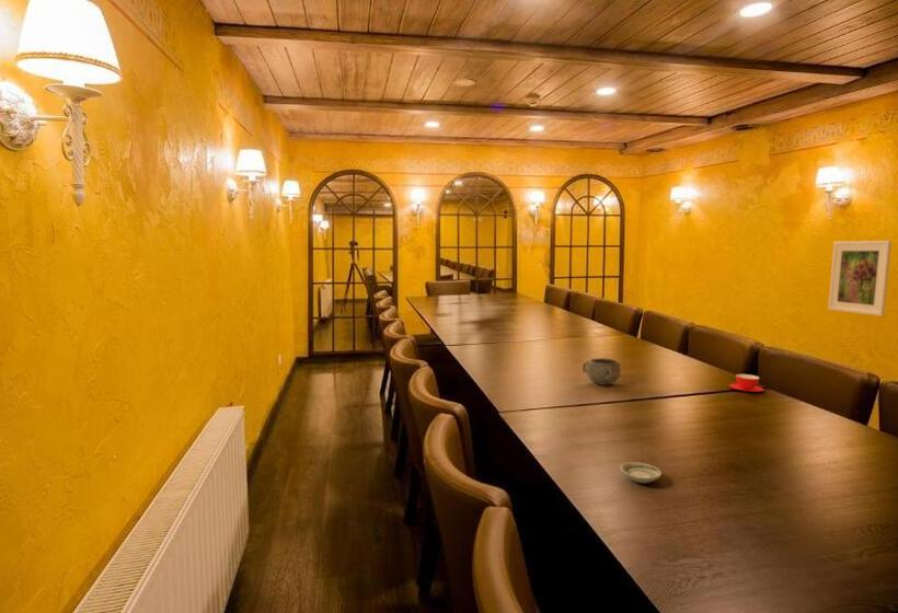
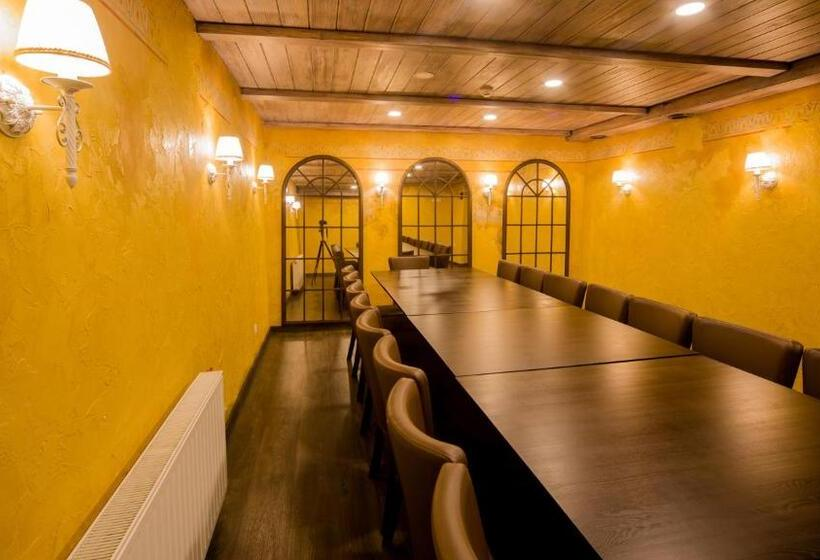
- decorative bowl (601, 372)
- teacup (746, 382)
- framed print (857, 277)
- saucer (640, 474)
